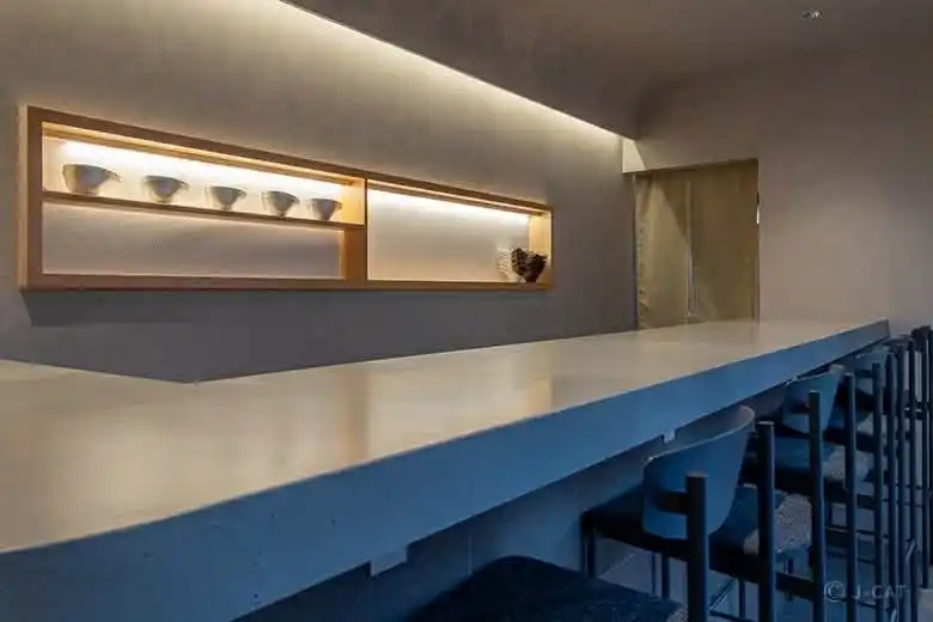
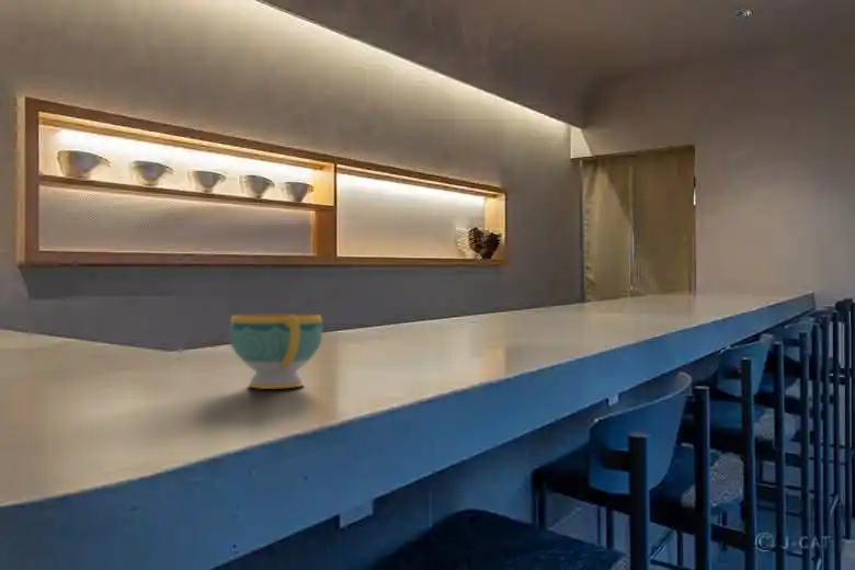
+ teacup (274, 350)
